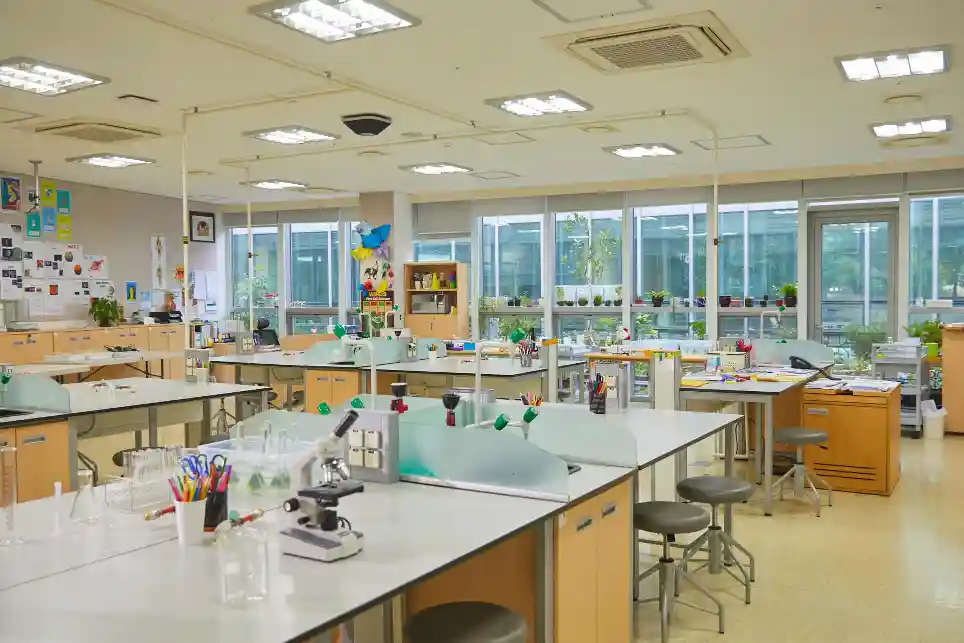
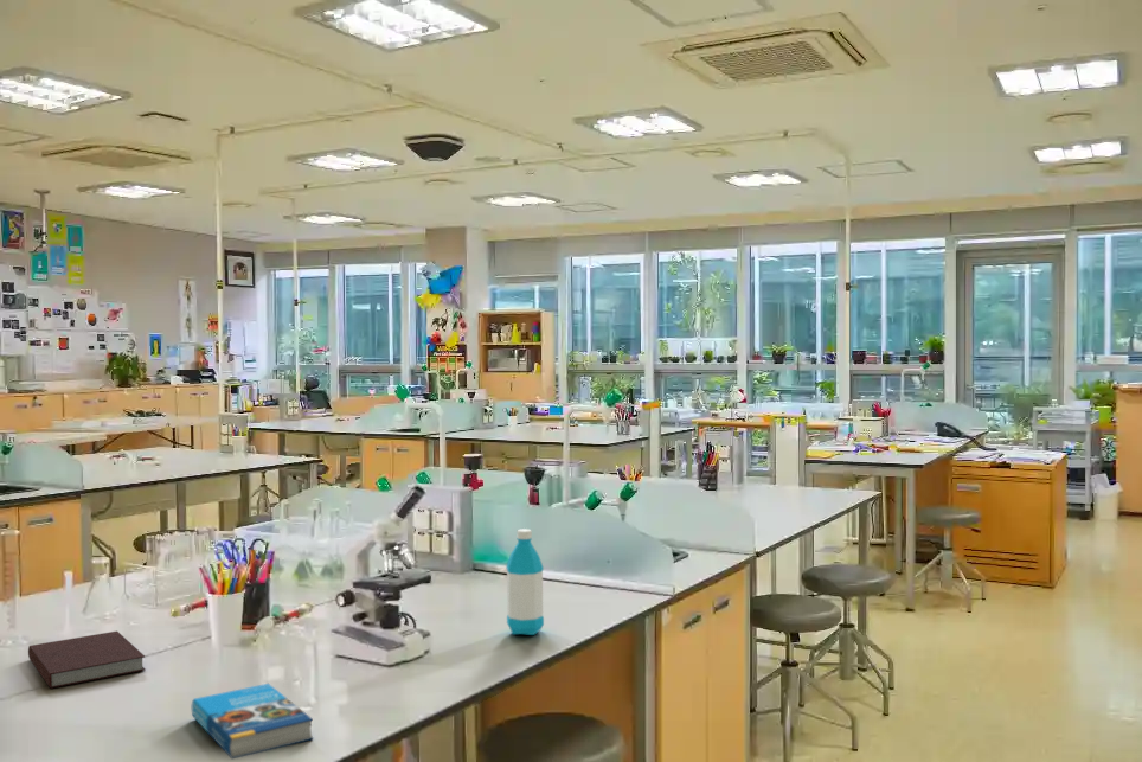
+ notebook (85, 658)
+ book (250, 718)
+ water bottle (525, 581)
